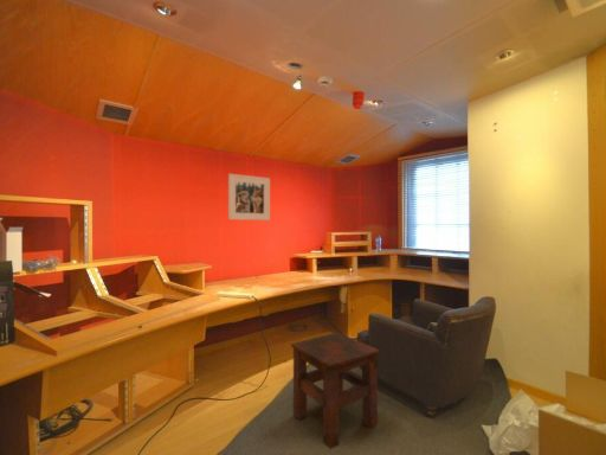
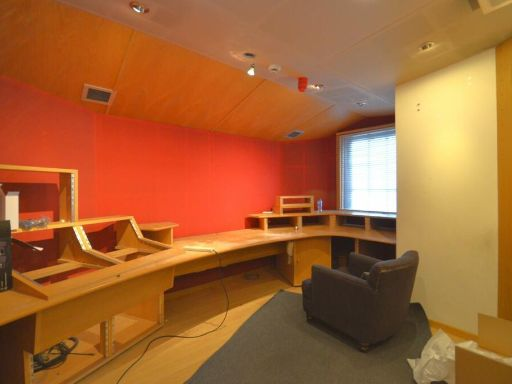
- side table (334, 383)
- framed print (250, 198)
